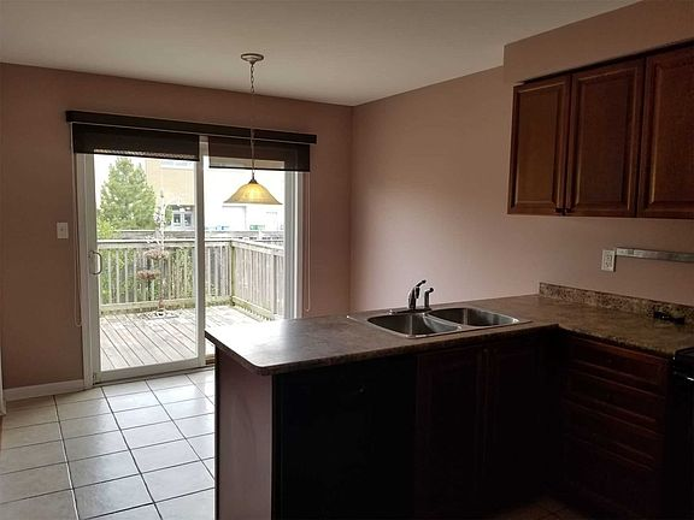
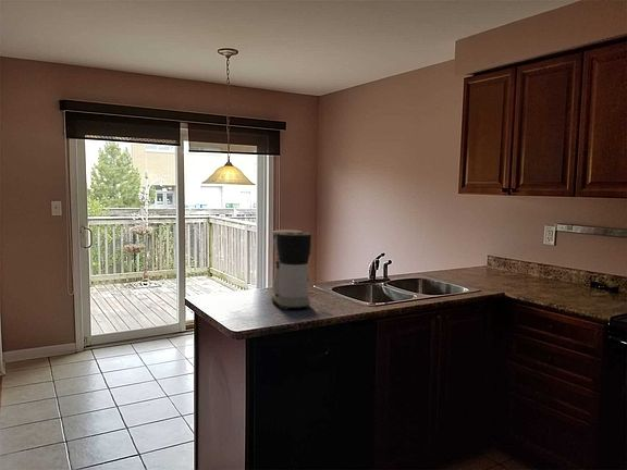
+ coffee maker (294, 267)
